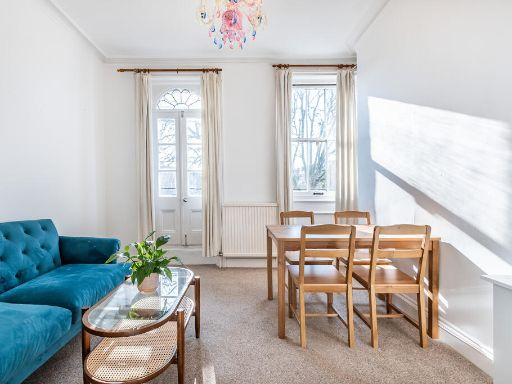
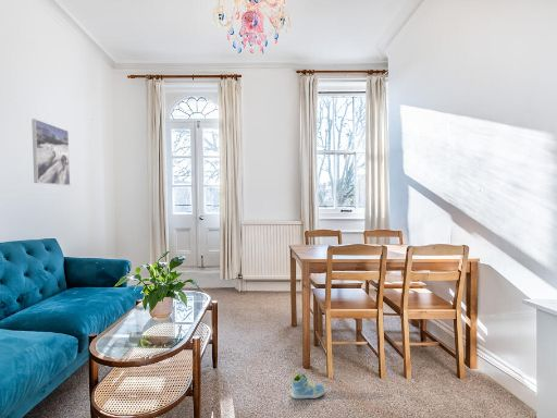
+ sneaker (308, 383)
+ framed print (52, 155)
